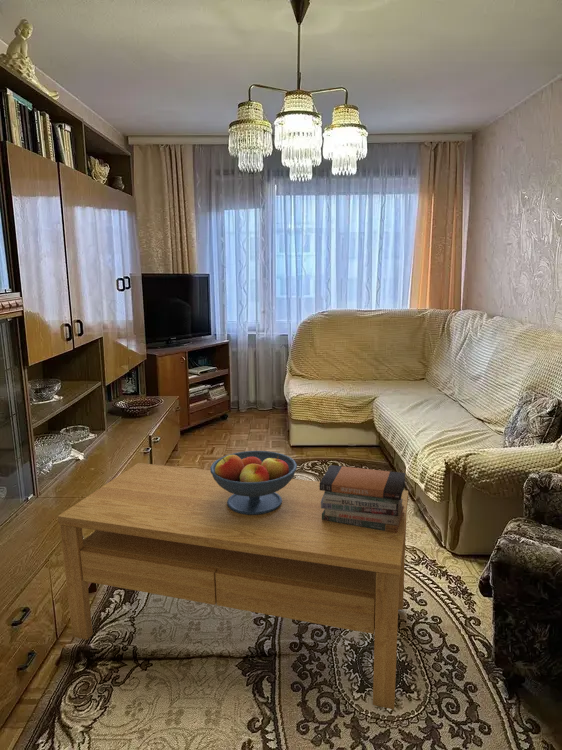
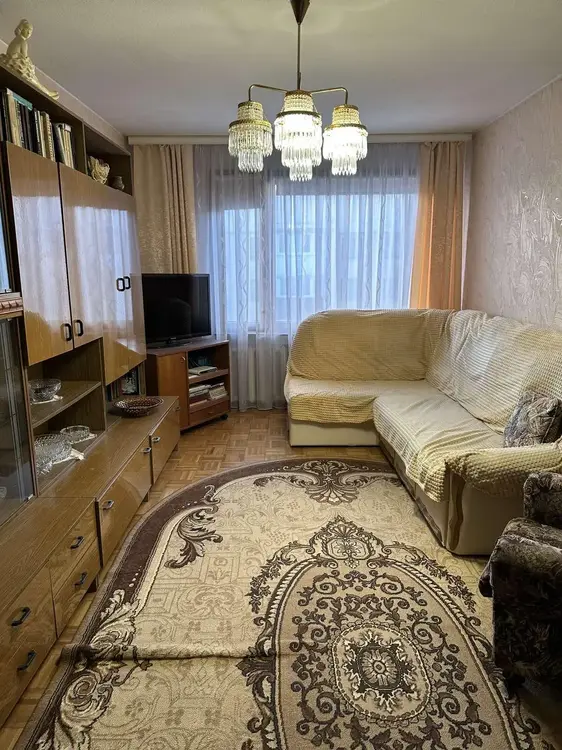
- coffee table (242, 563)
- book stack (362, 496)
- fruit bowl (254, 477)
